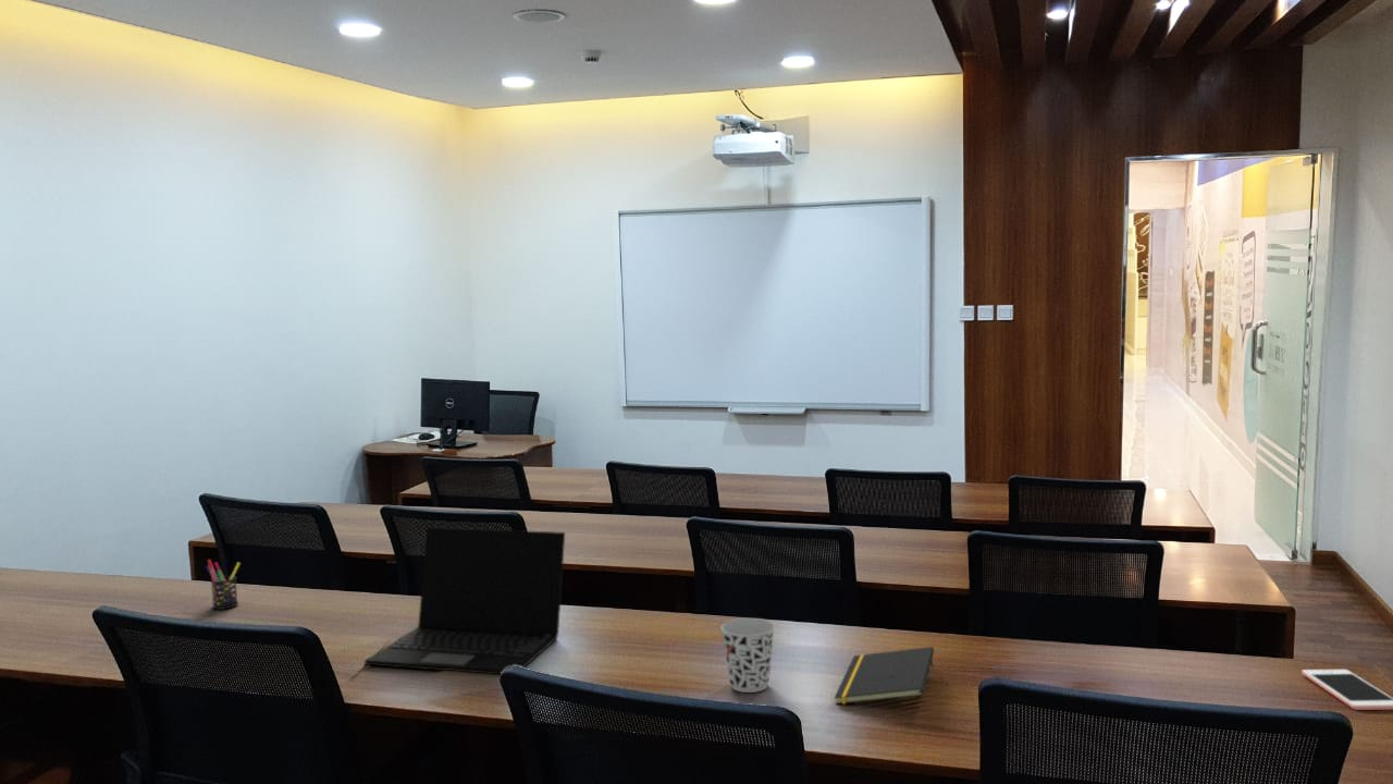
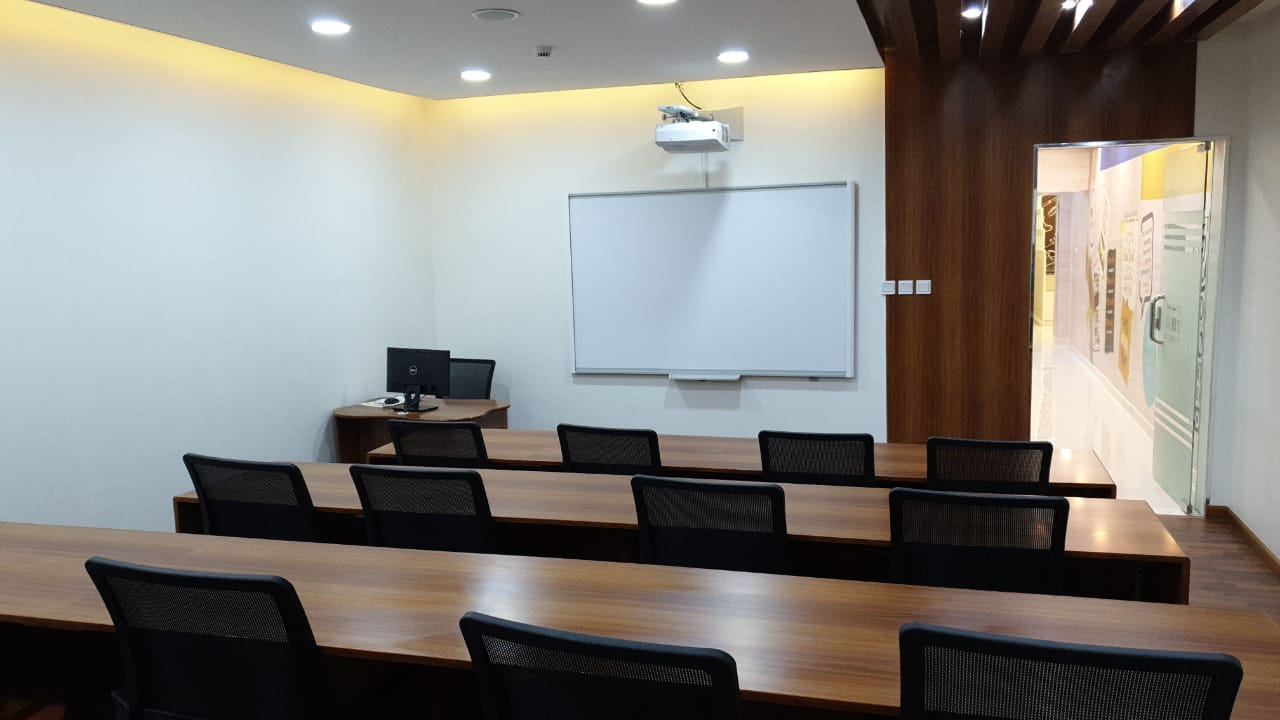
- cup (748, 656)
- laptop (469, 596)
- cell phone (1349, 688)
- notepad (886, 674)
- pen holder (221, 583)
